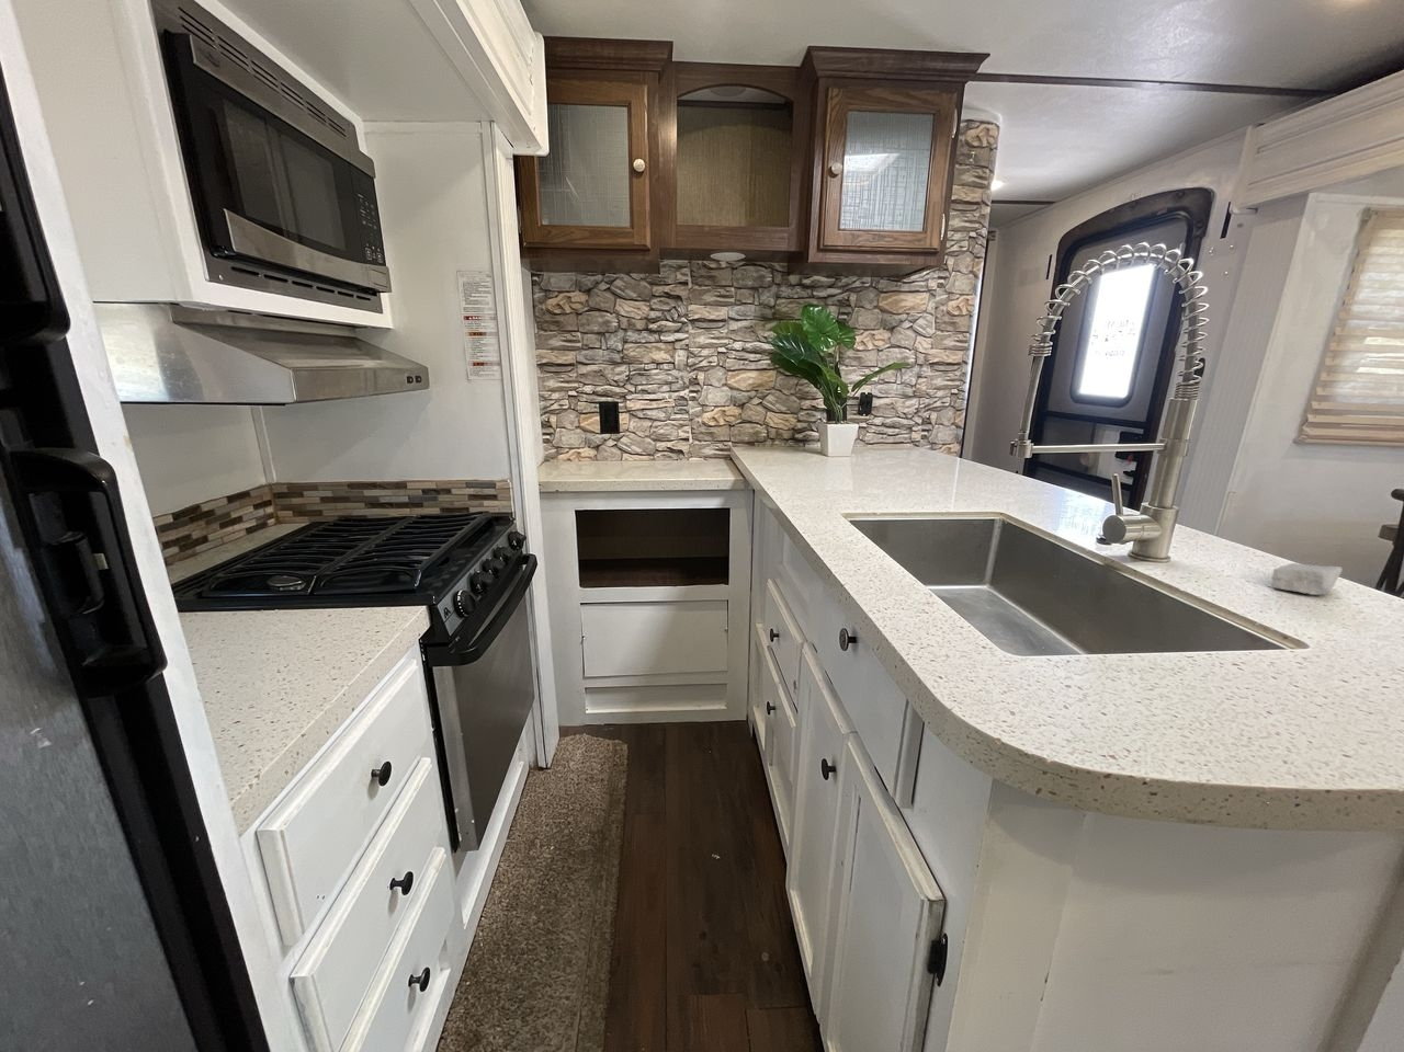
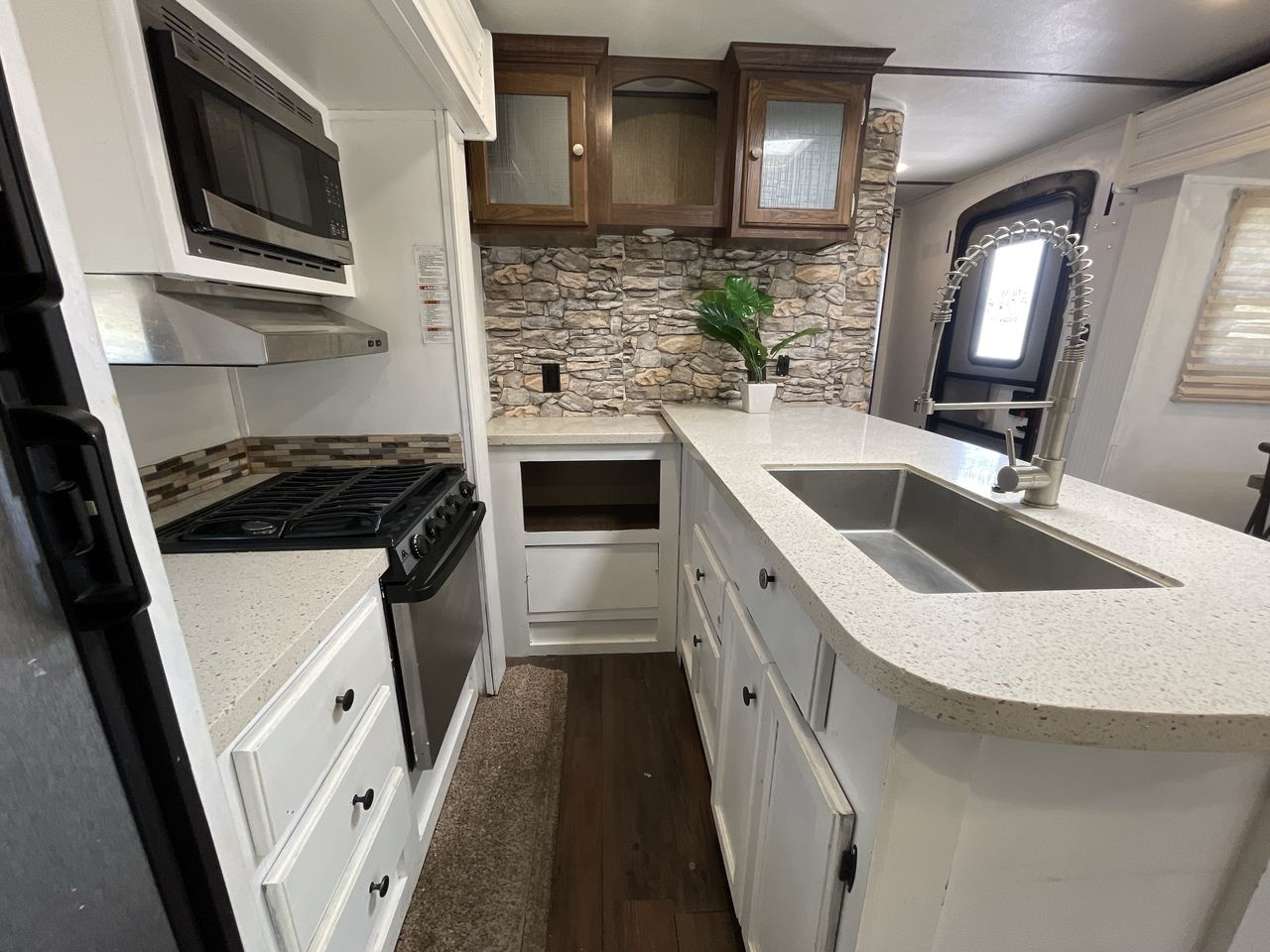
- soap bar (1308, 575)
